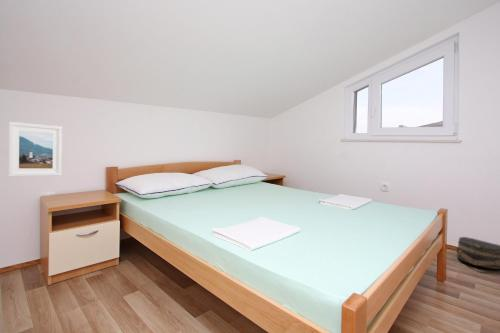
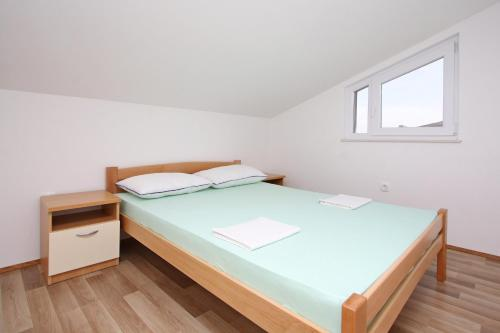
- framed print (36, 150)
- hat box (480, 252)
